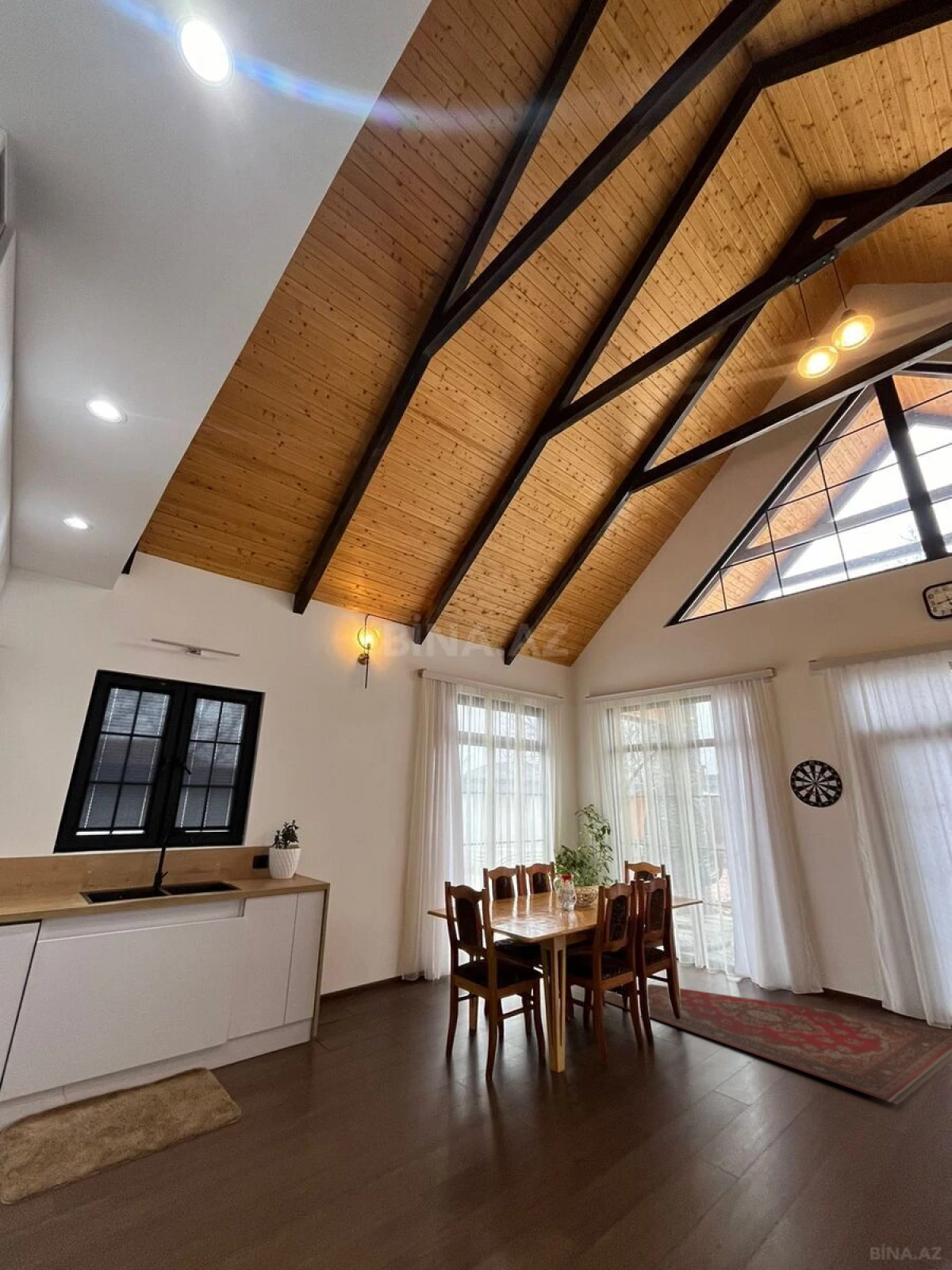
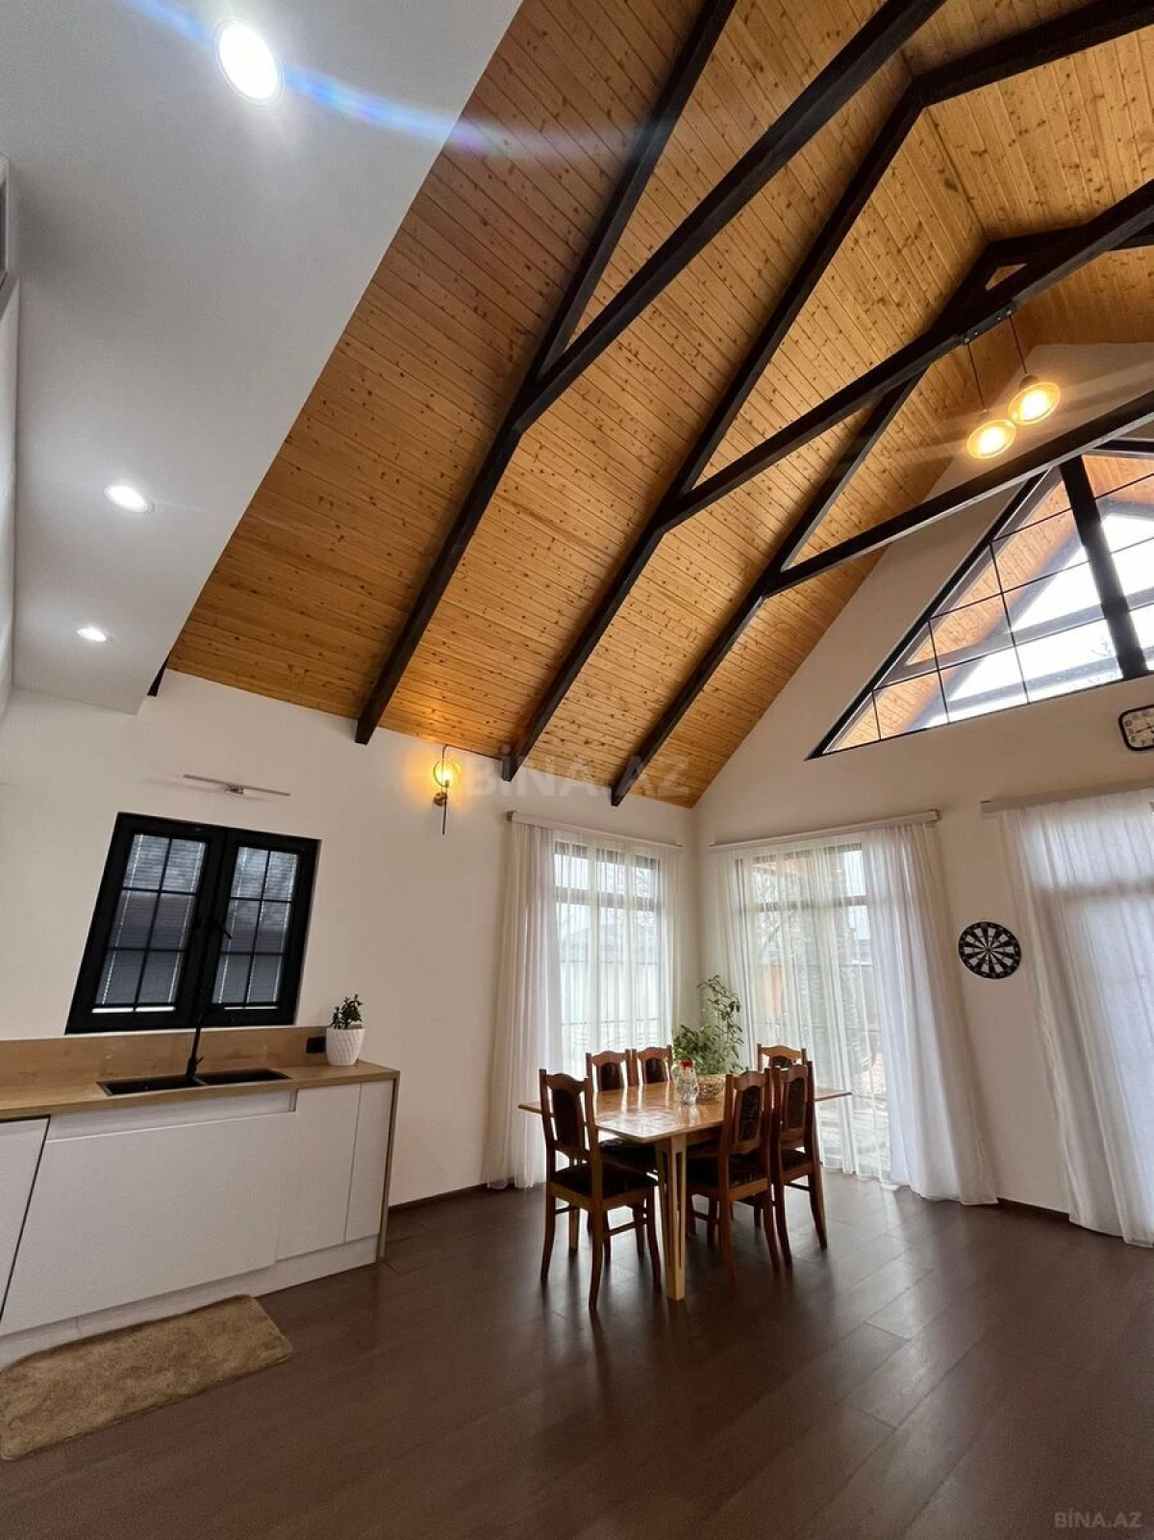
- area rug (766, 1016)
